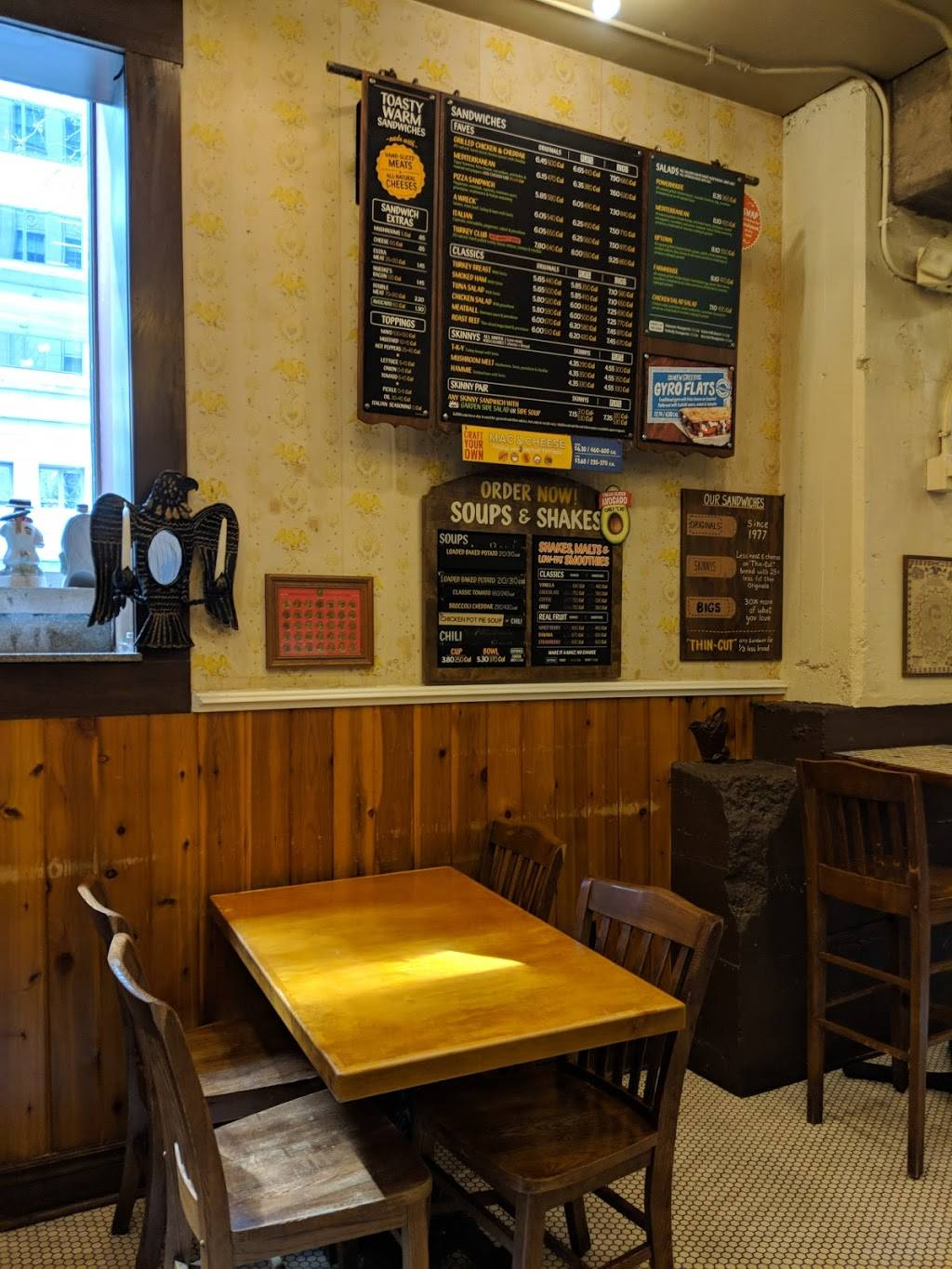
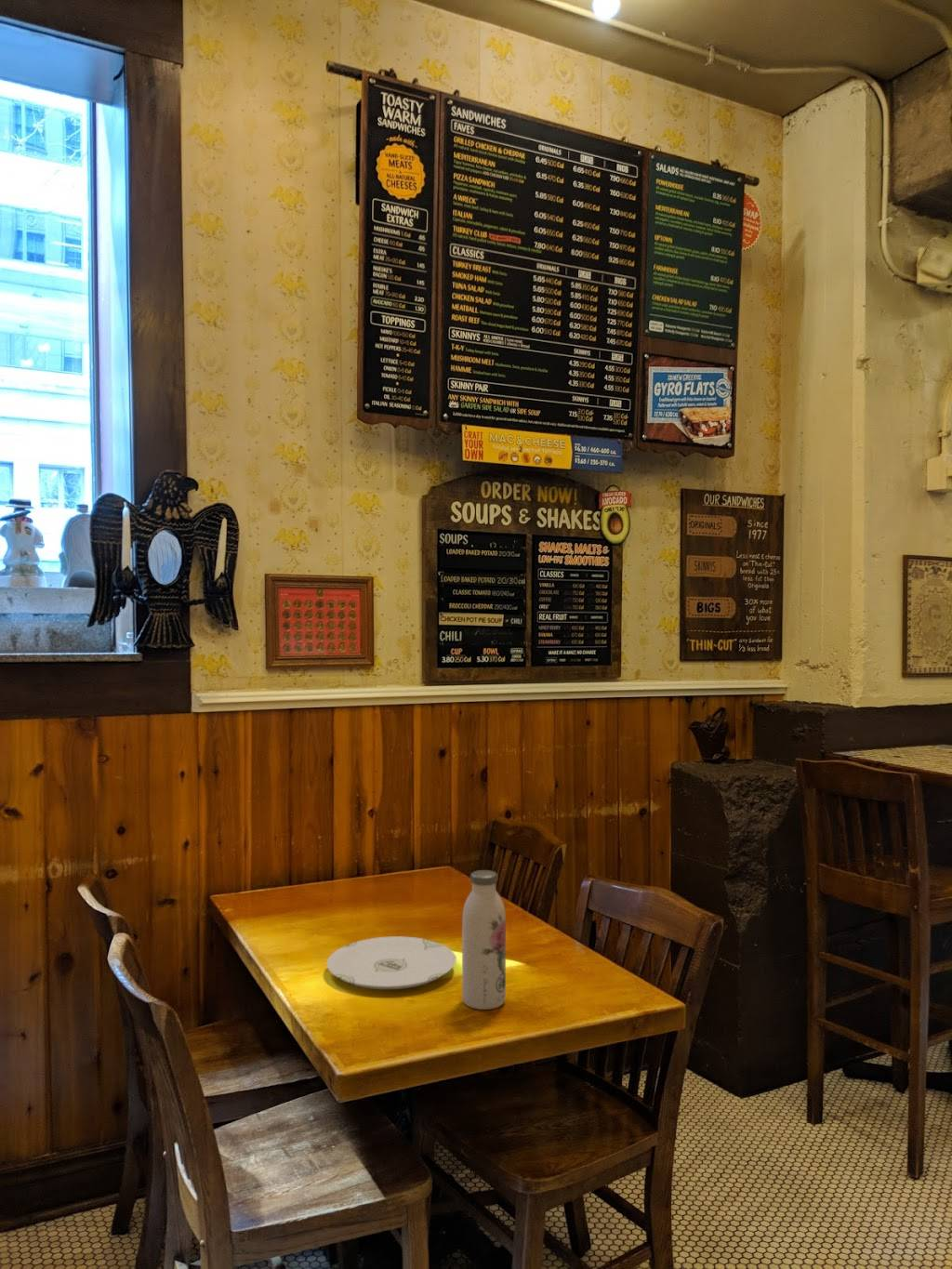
+ plate (391, 964)
+ water bottle (483, 936)
